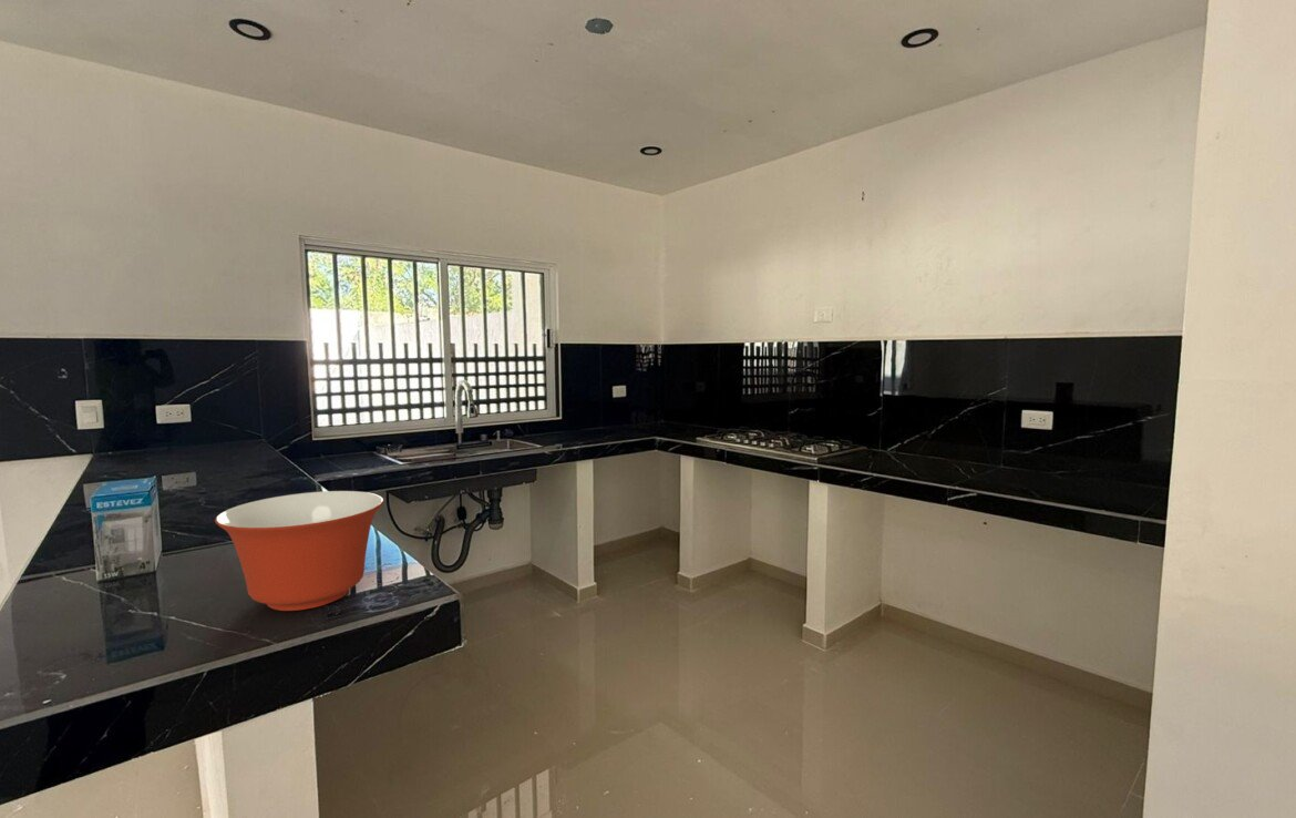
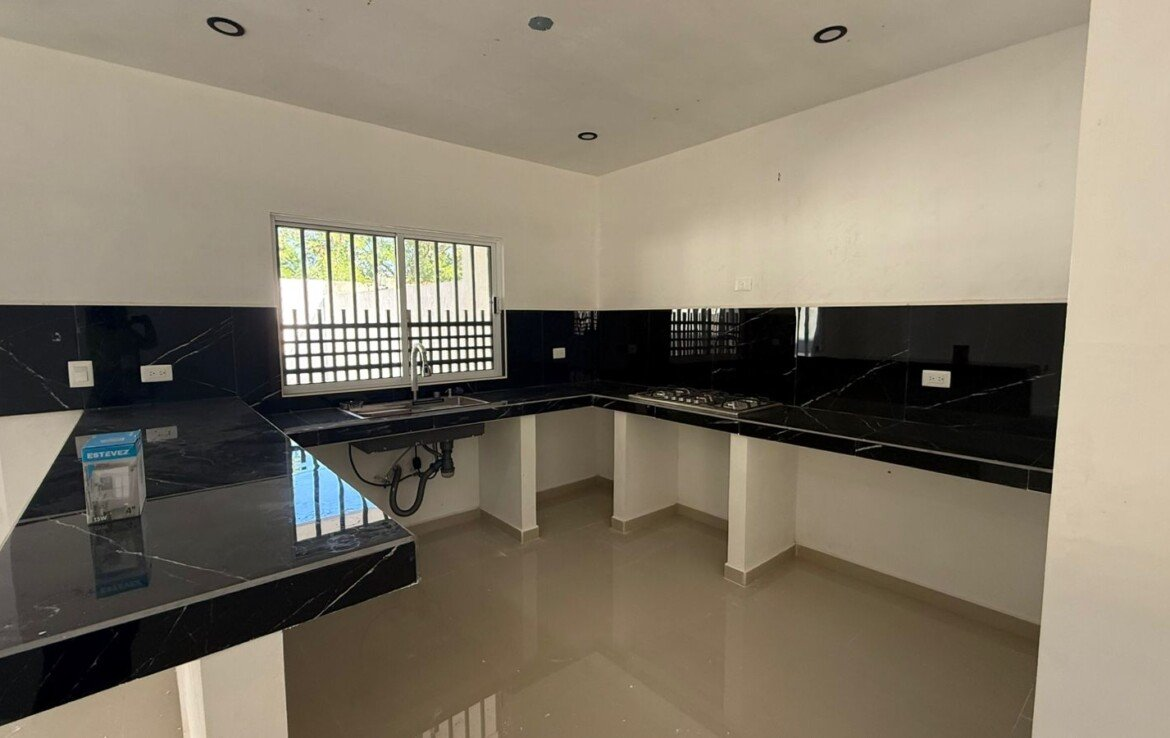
- mixing bowl (307, 551)
